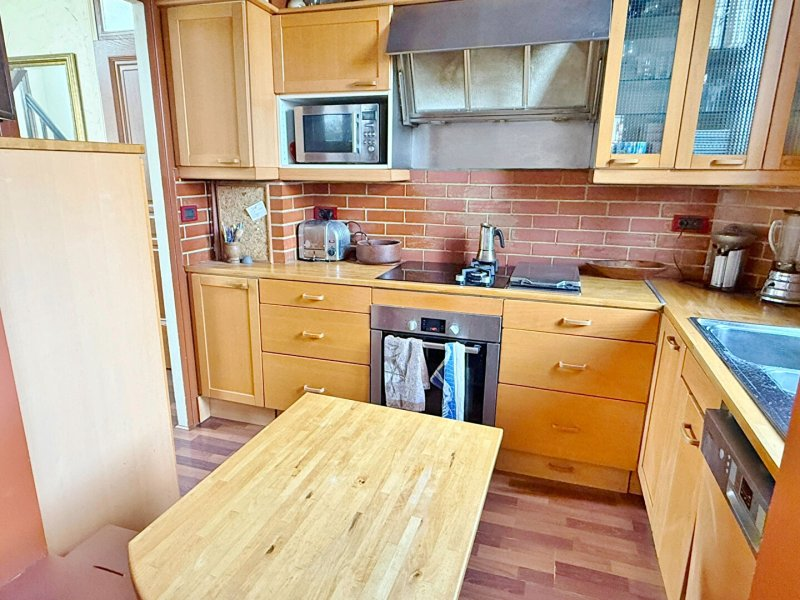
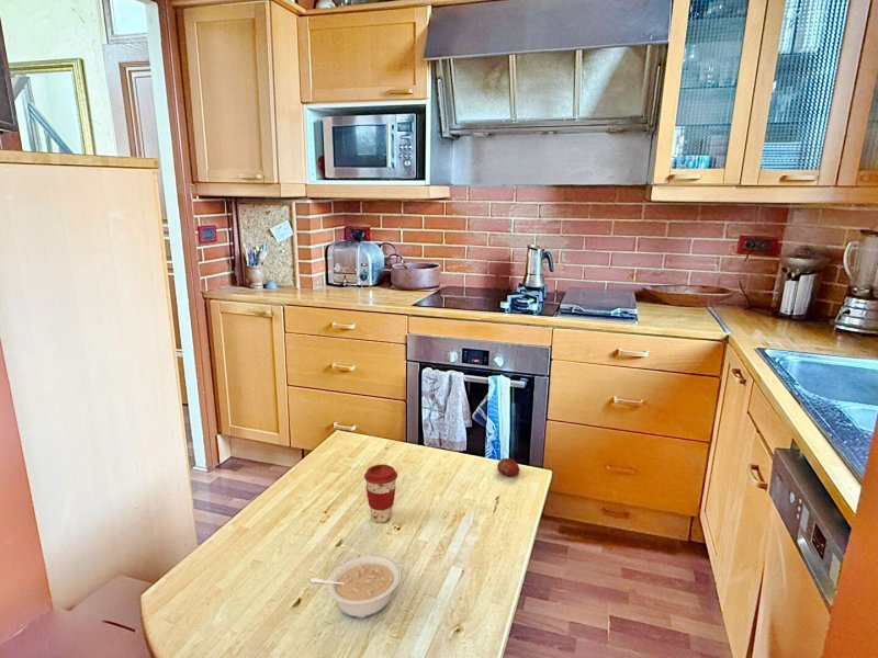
+ fruit (508, 466)
+ coffee cup (381, 494)
+ legume (362, 588)
